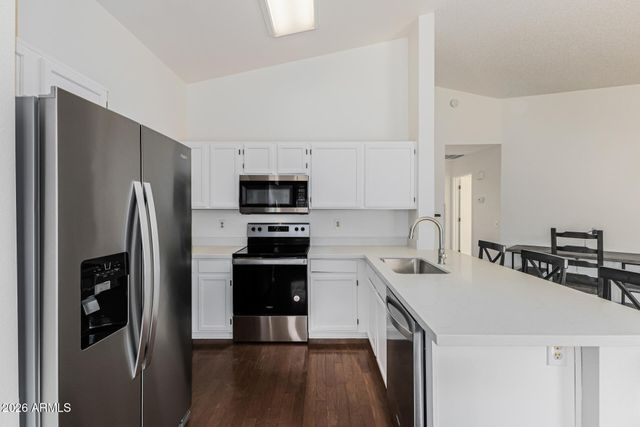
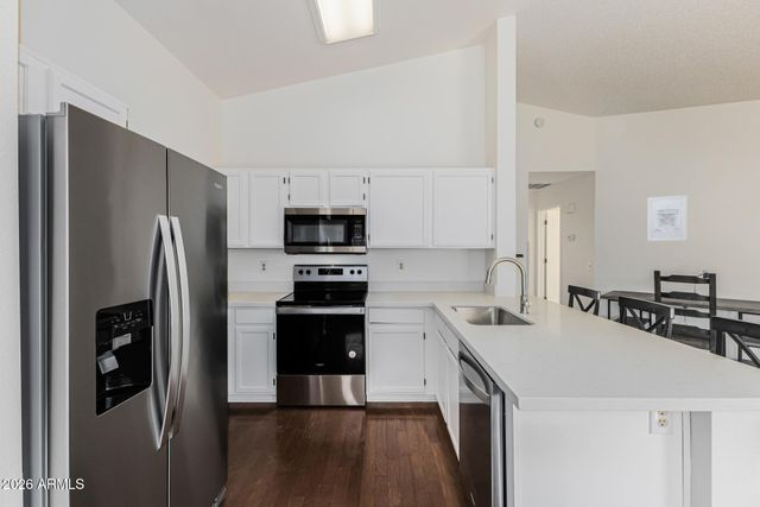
+ wall art (666, 218)
